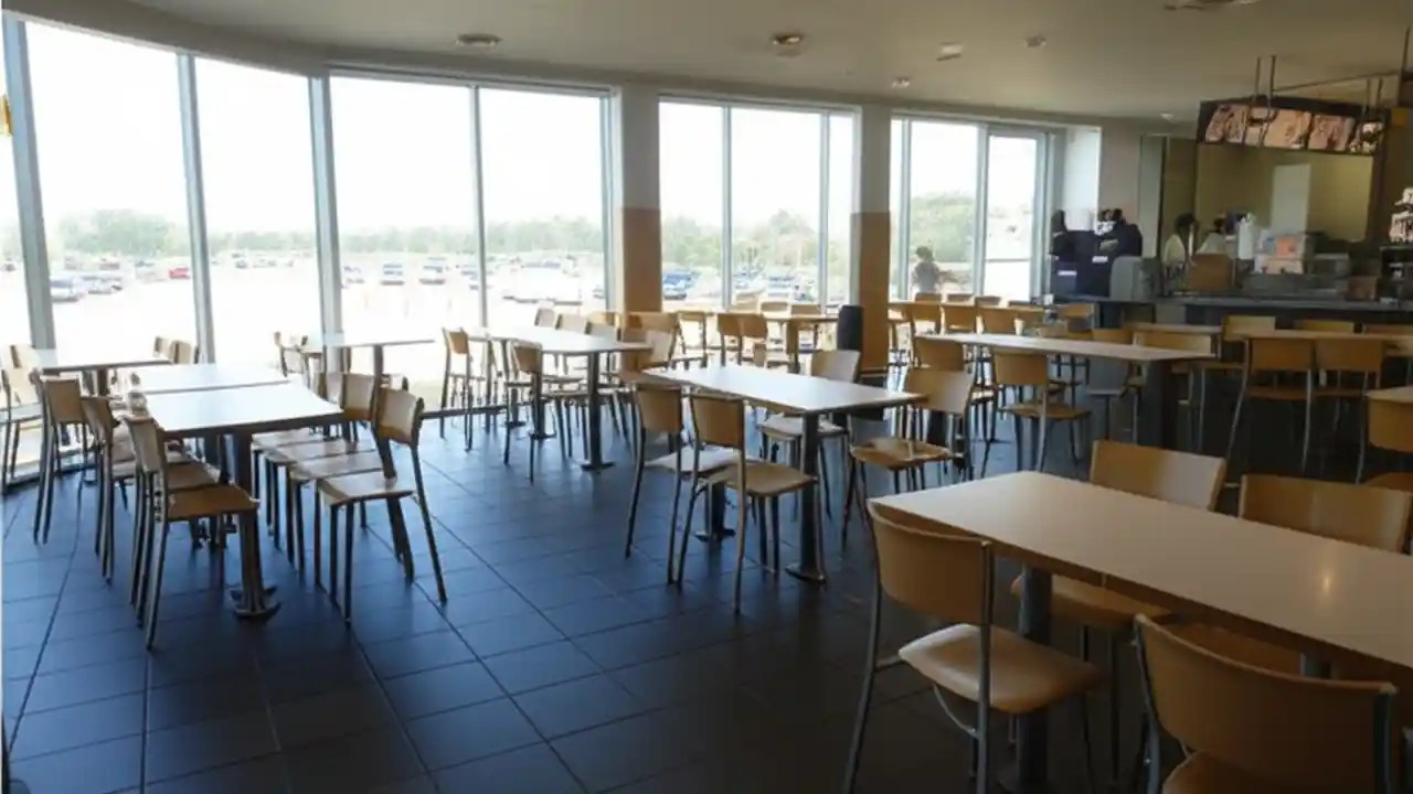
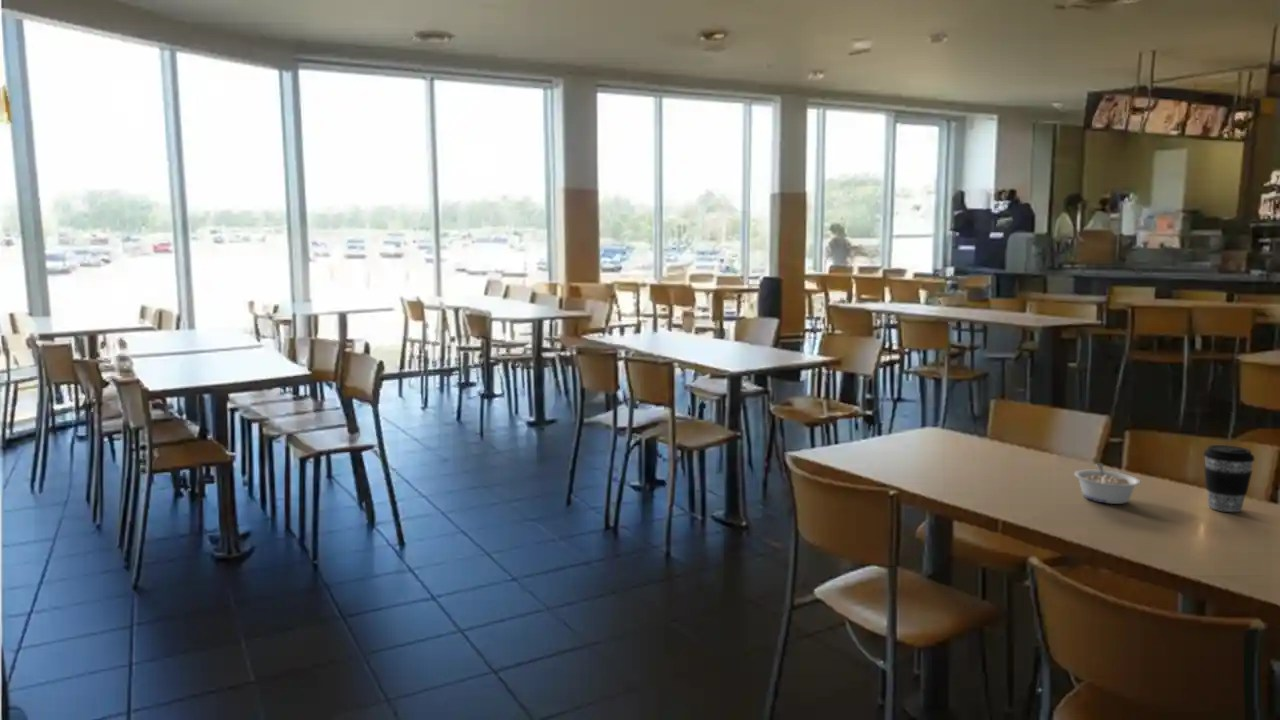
+ legume (1104, 484)
+ coffee cup (1226, 478)
